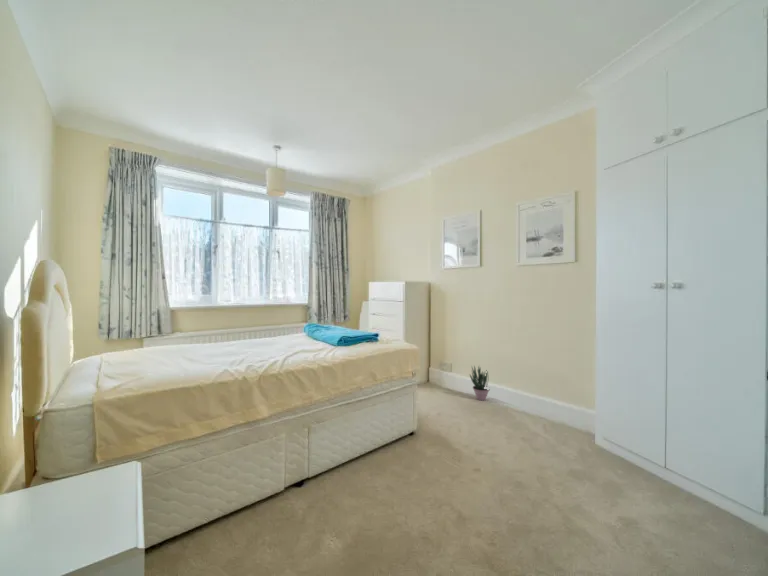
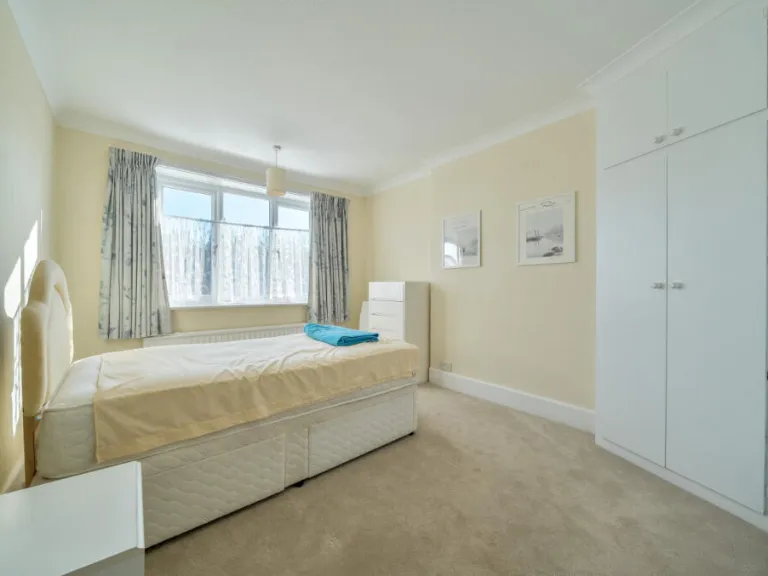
- potted plant (479, 382)
